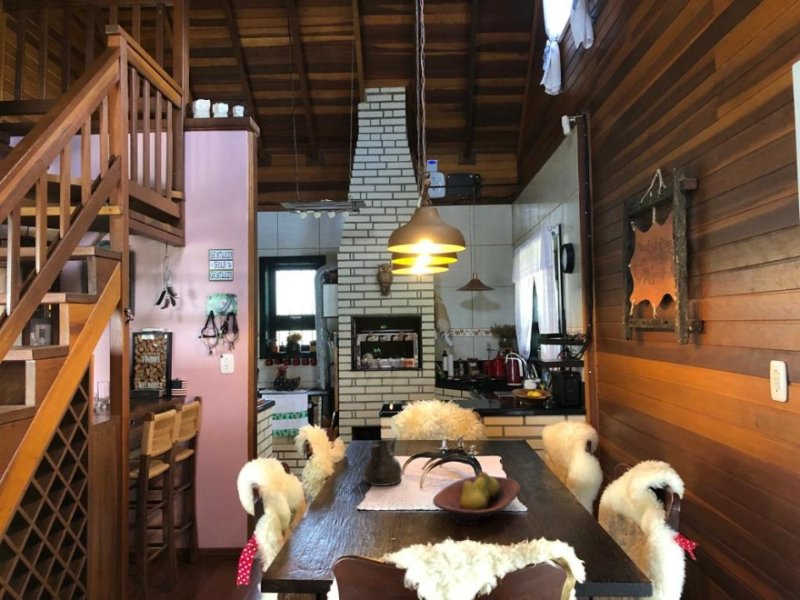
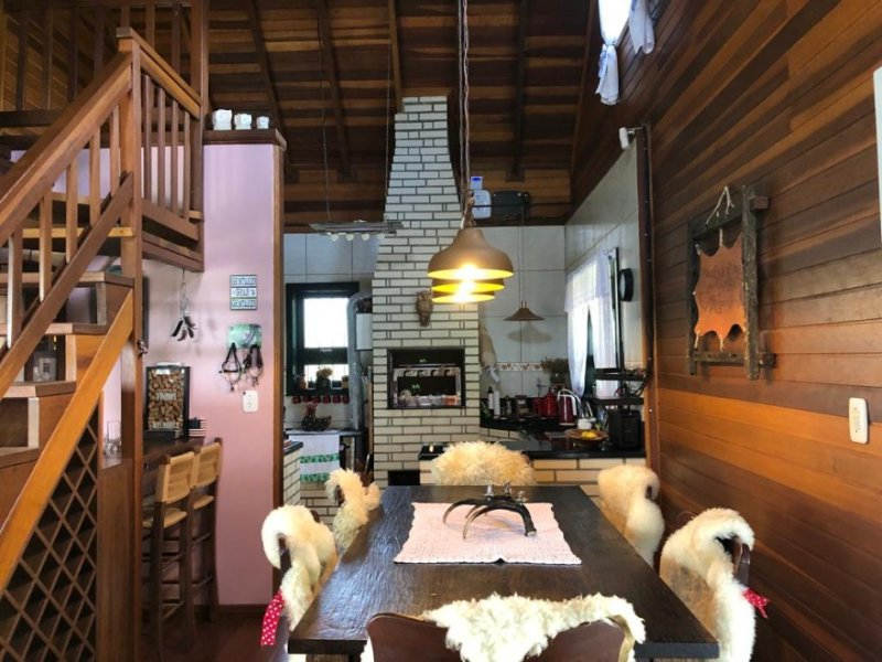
- fruit bowl (478, 493)
- teapot (386, 459)
